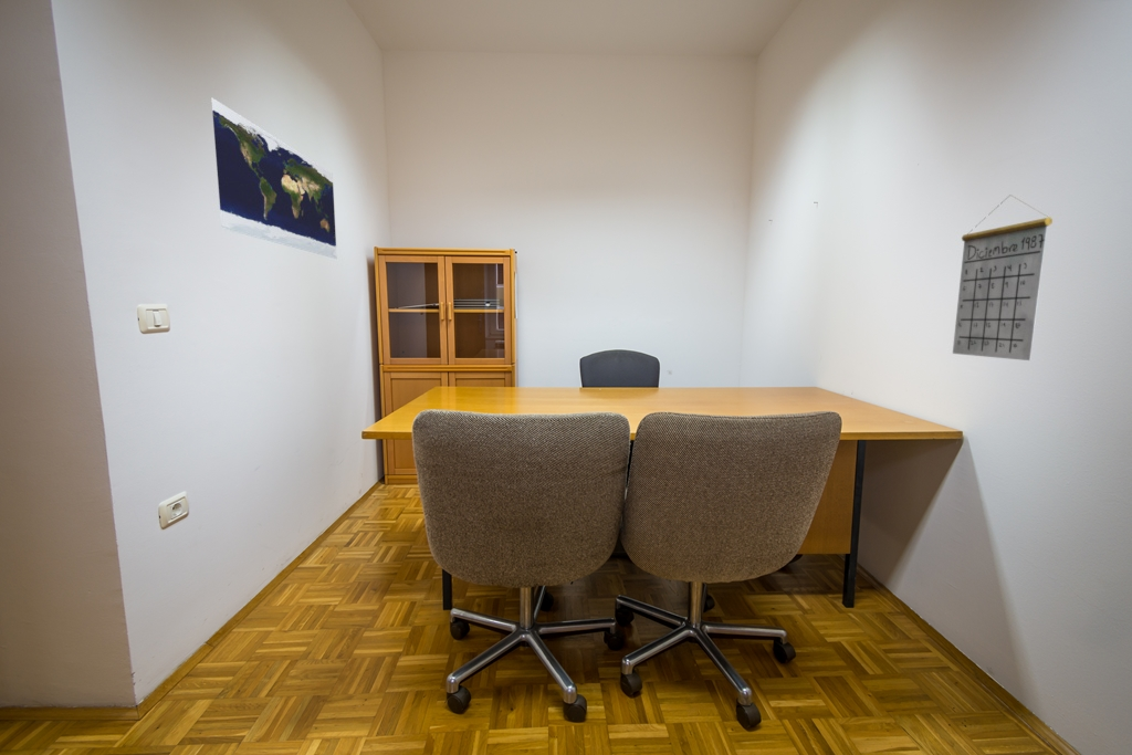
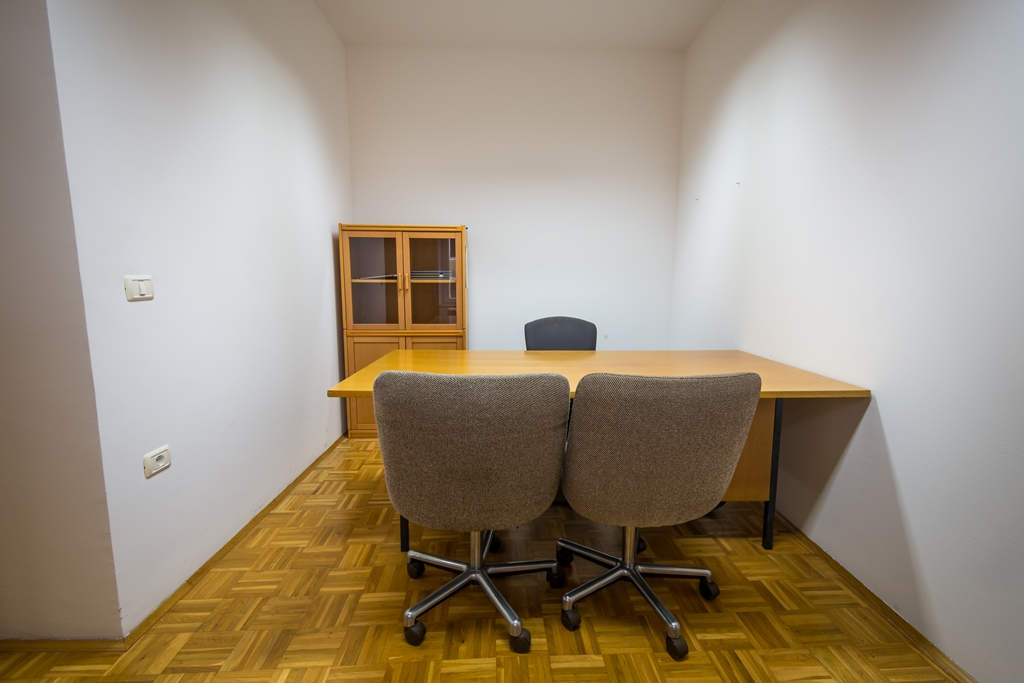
- map (287, 196)
- calendar (997, 276)
